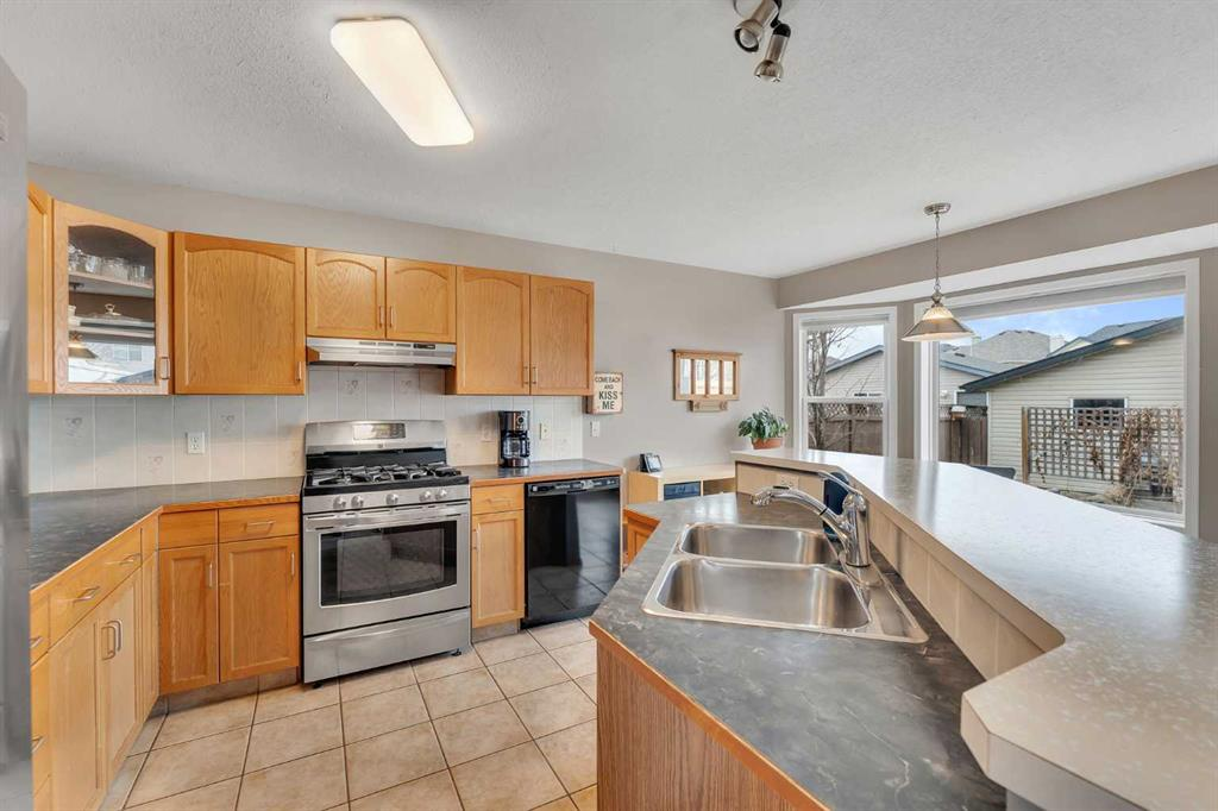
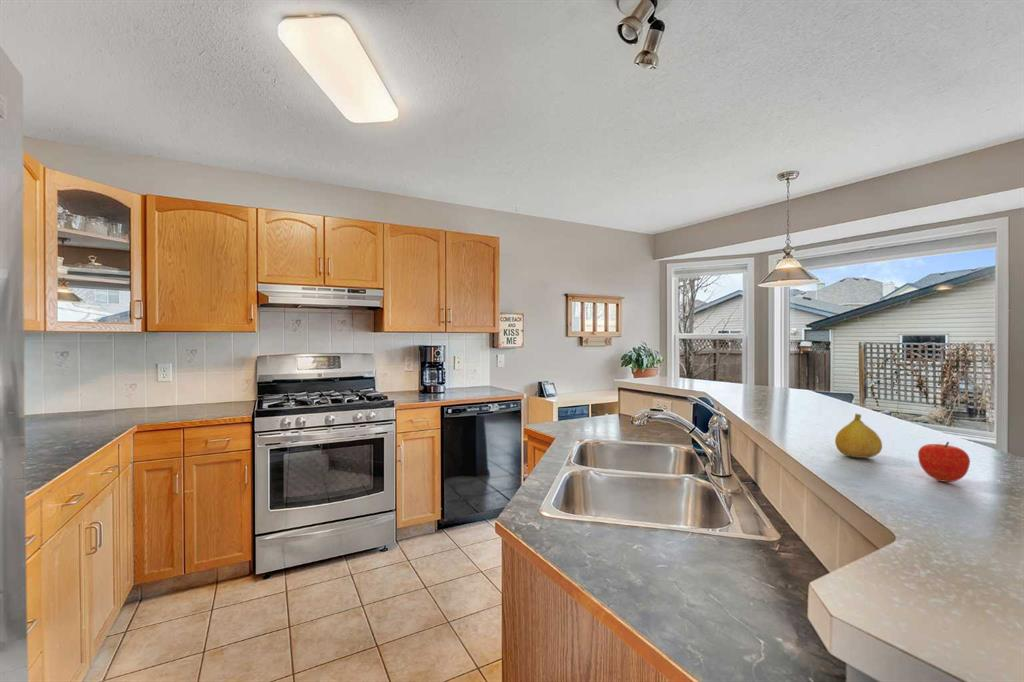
+ fruit (858, 435)
+ fruit (943, 460)
